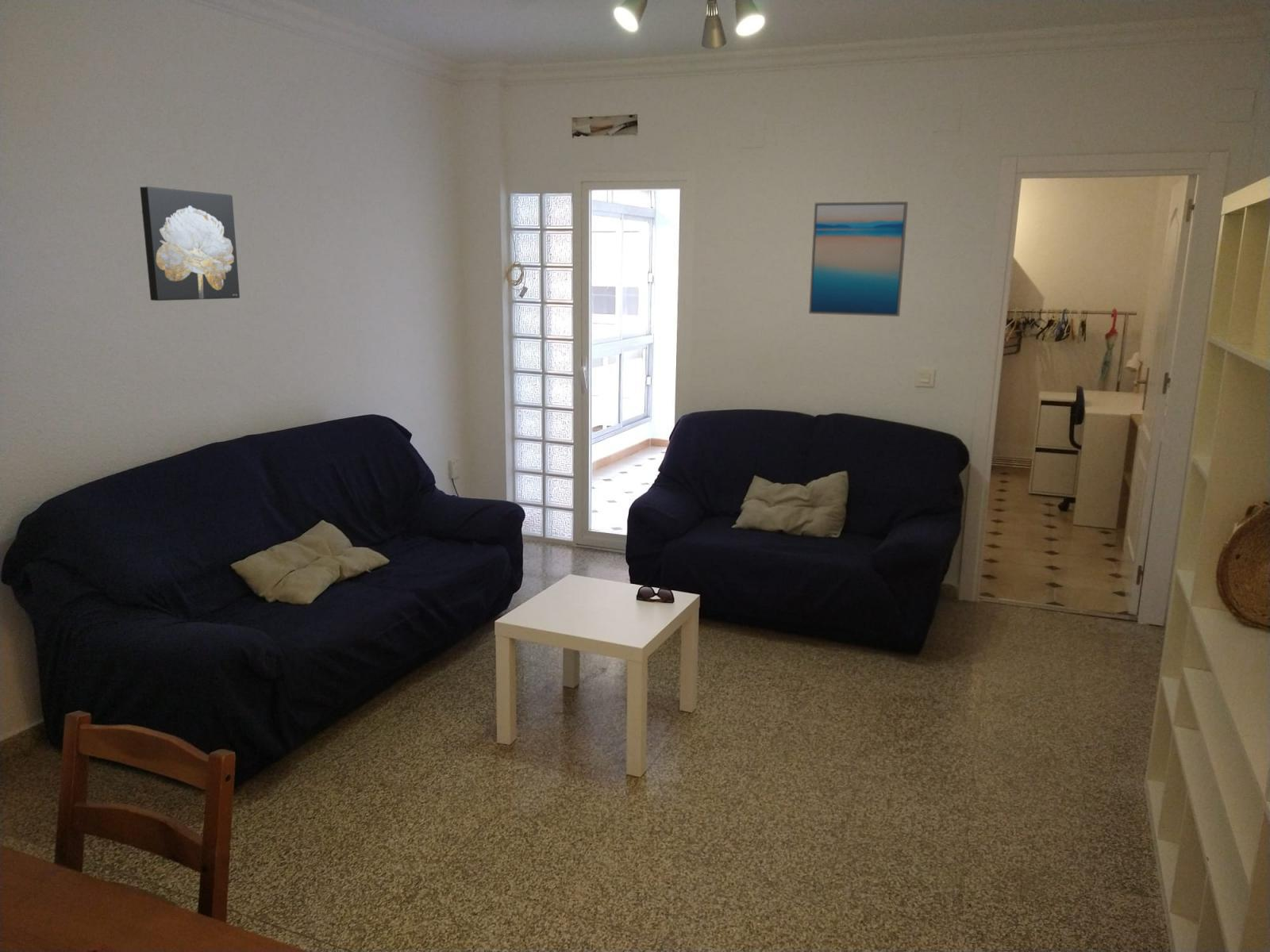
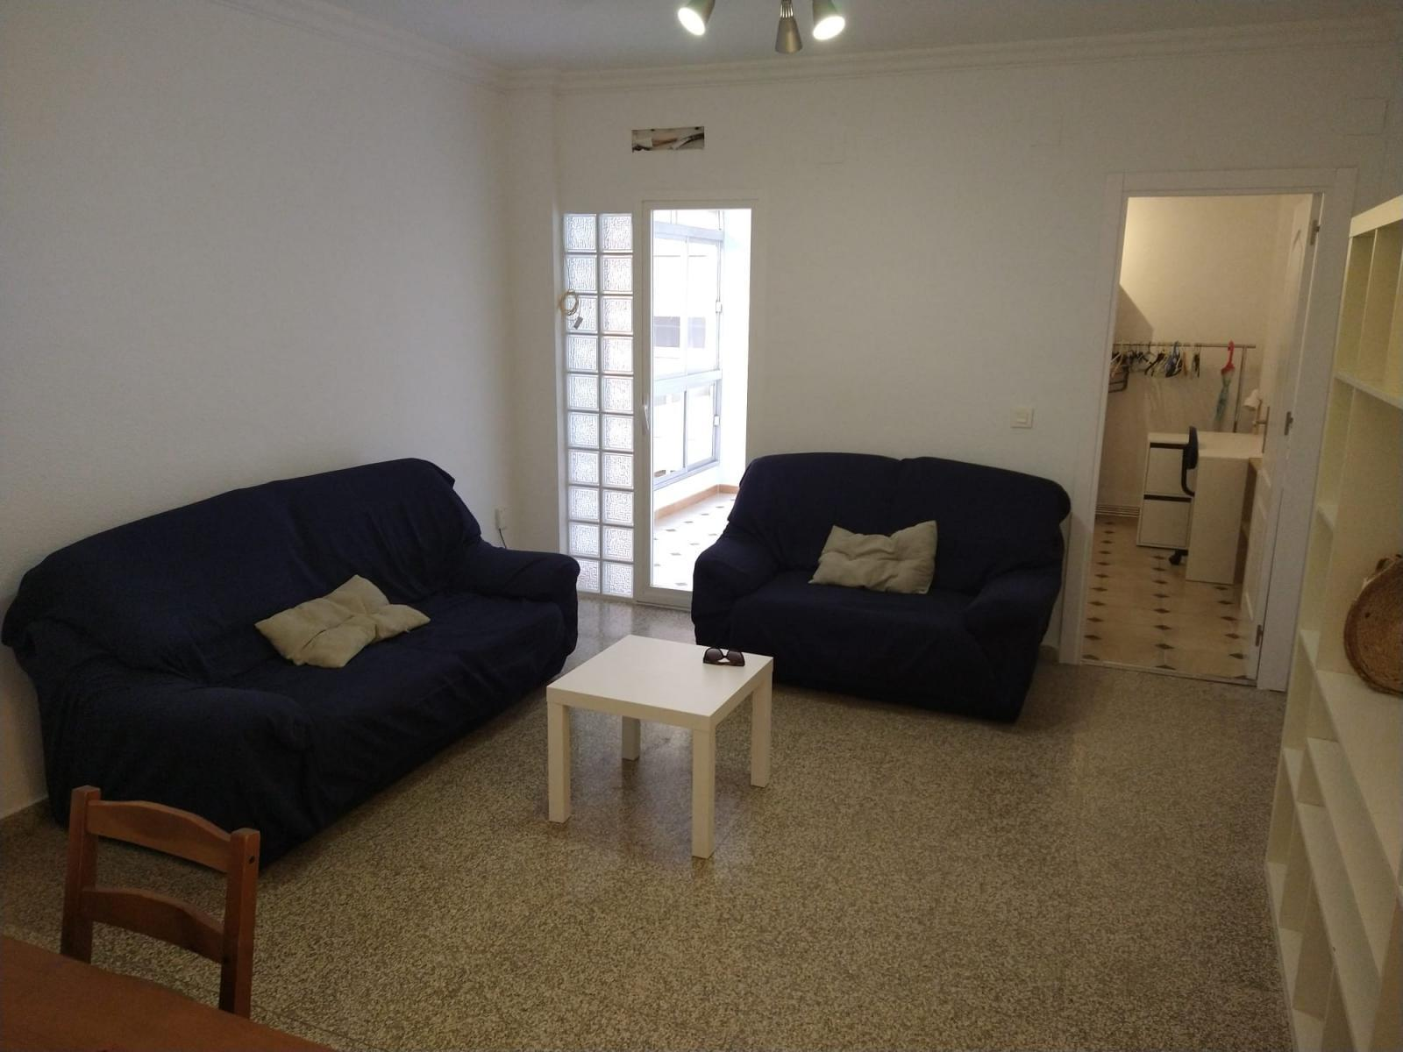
- wall art (192, 245)
- wall art (856, 259)
